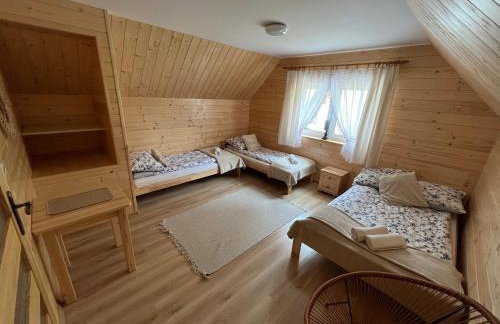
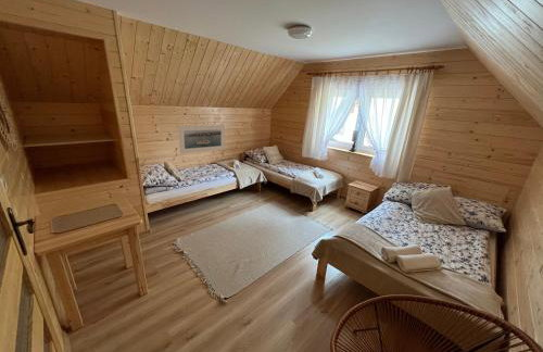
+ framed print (203, 138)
